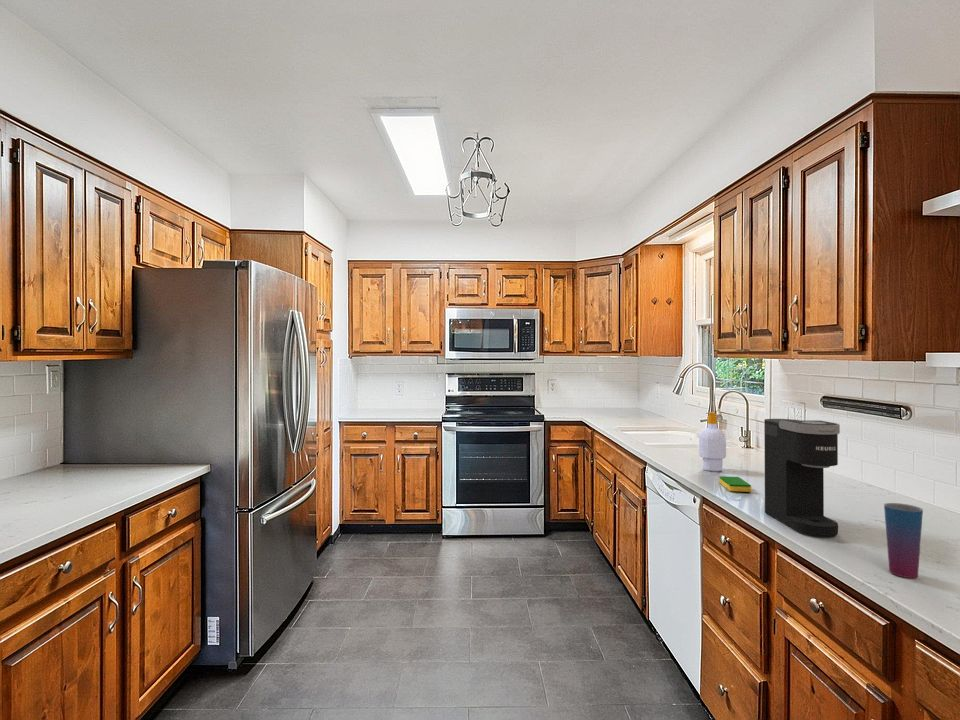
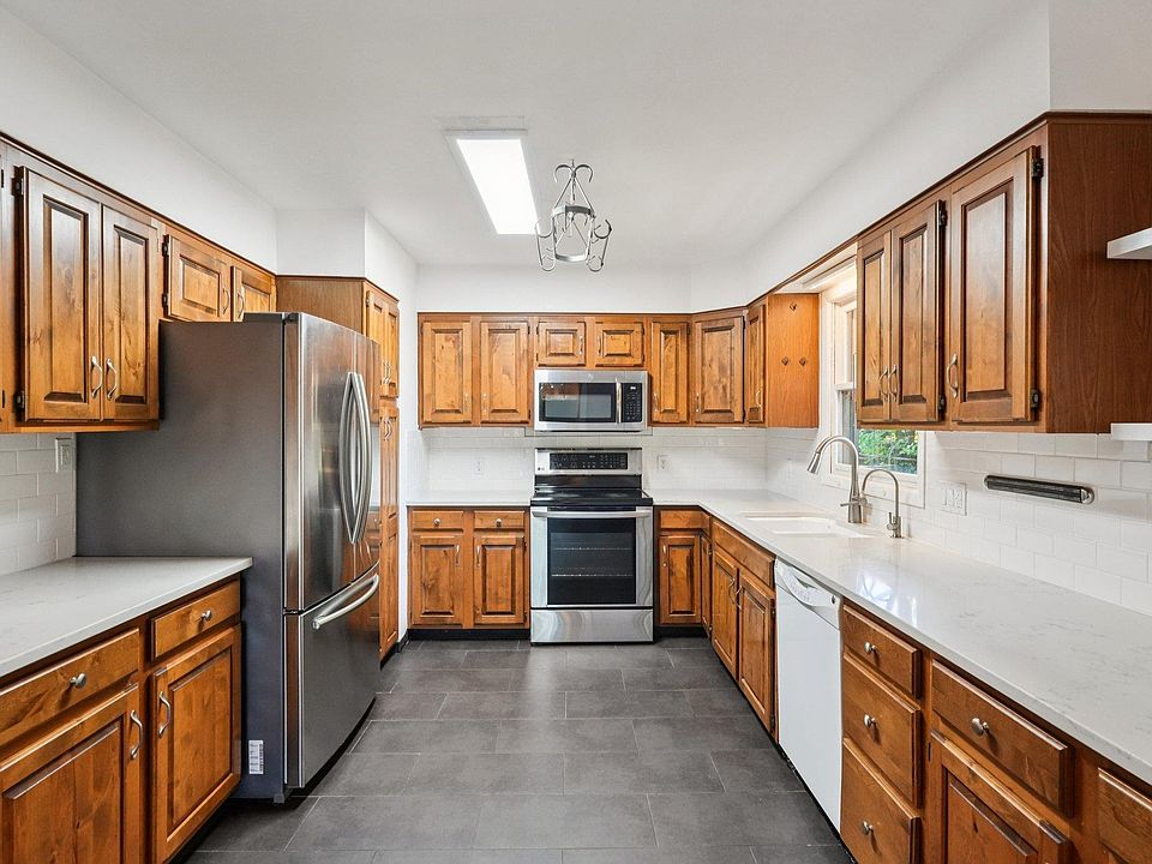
- cup (903, 540)
- coffee maker (799, 471)
- soap bottle (712, 441)
- dish sponge (734, 483)
